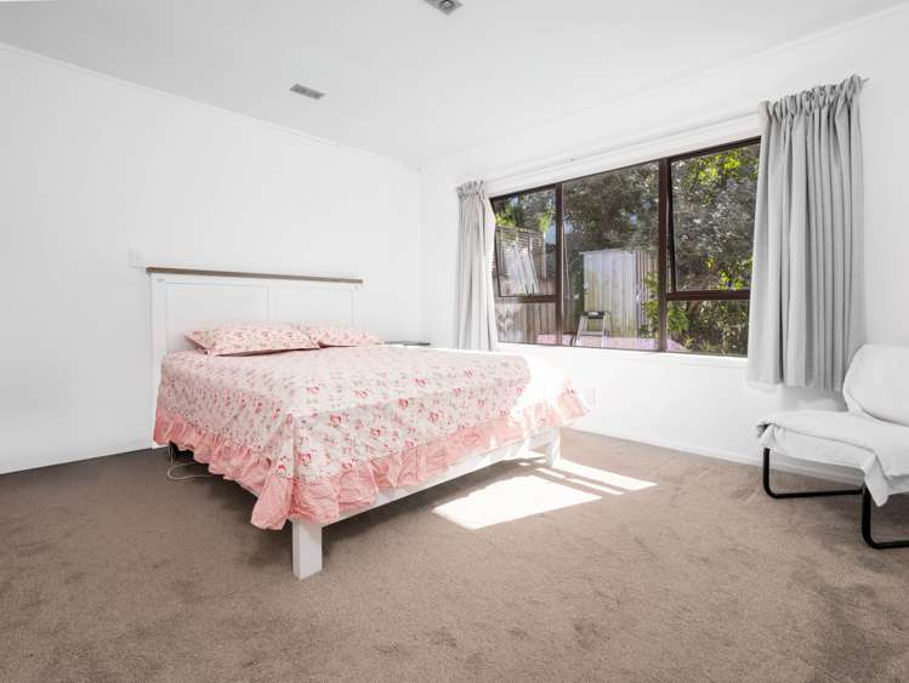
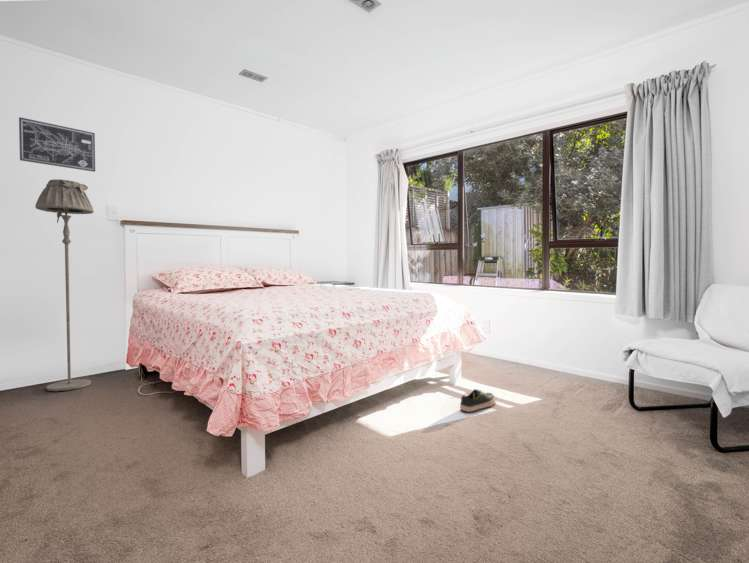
+ wall art (59, 145)
+ shoe (478, 397)
+ floor lamp (67, 284)
